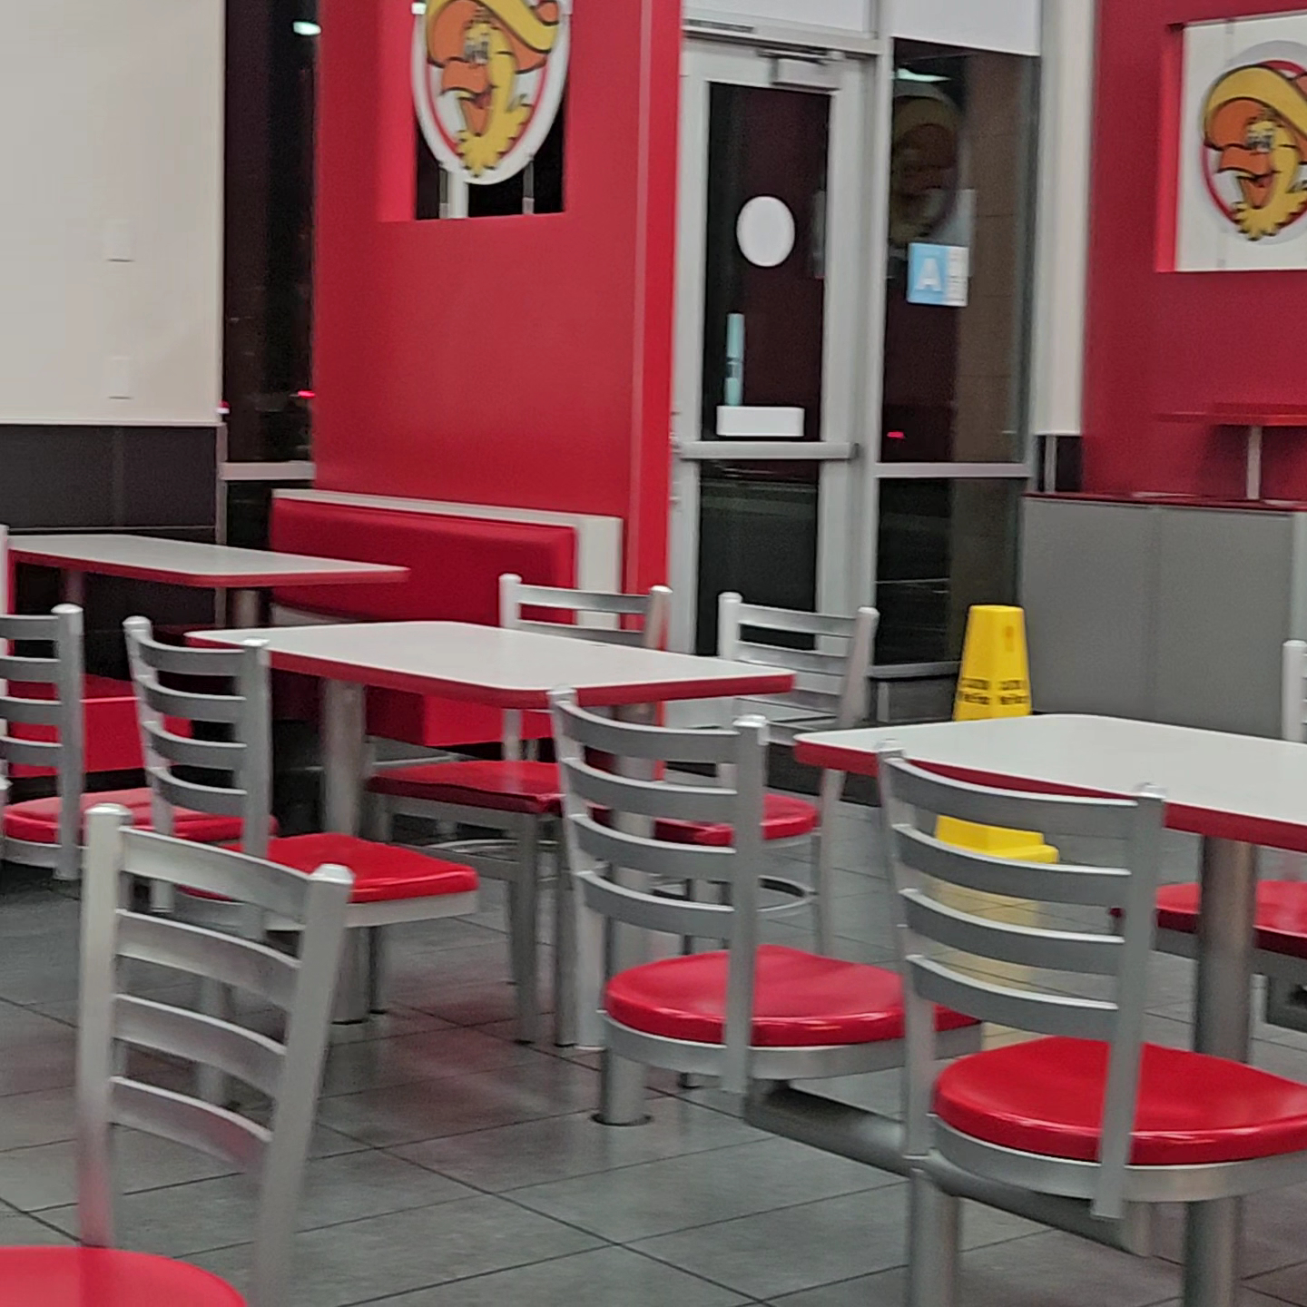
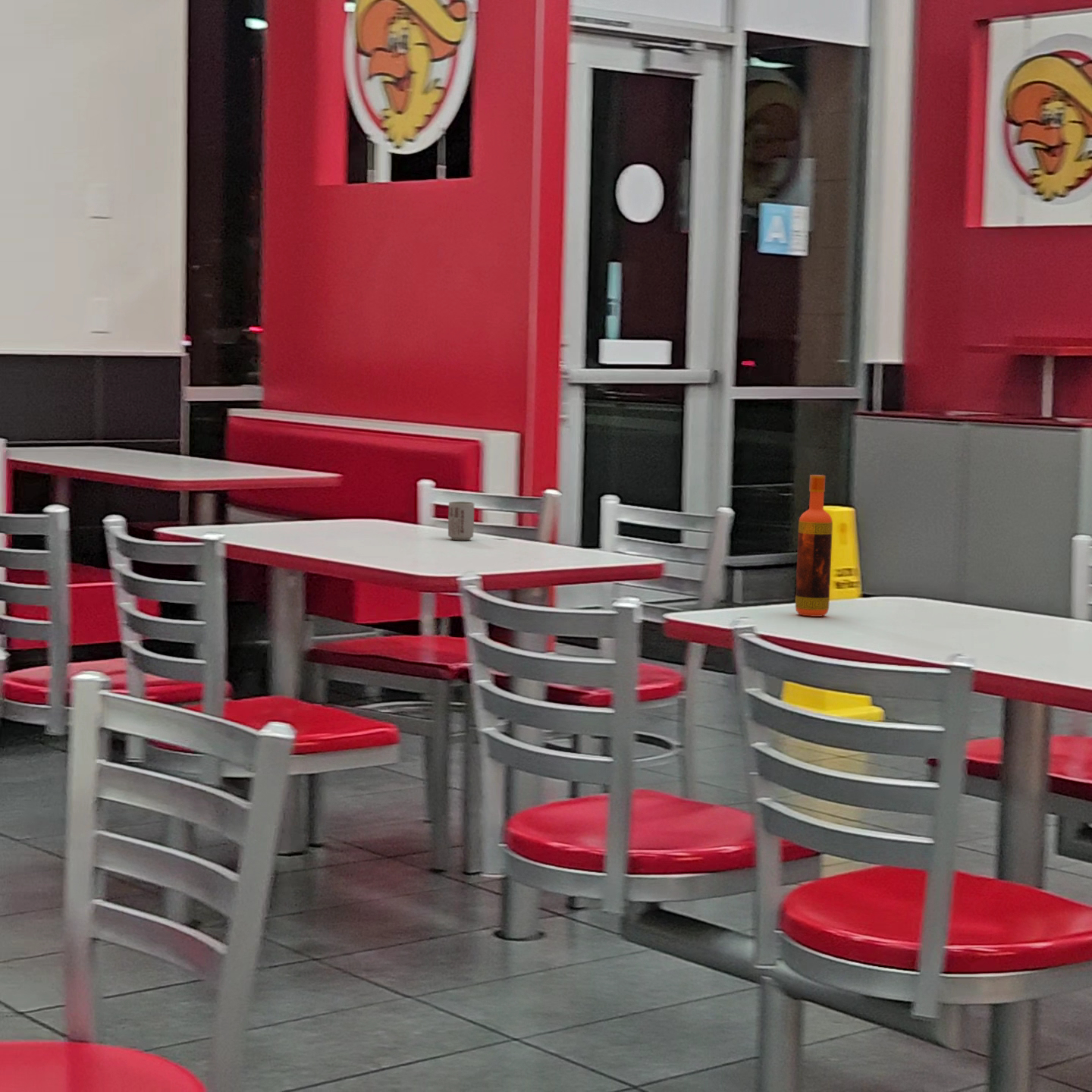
+ hot sauce (814, 544)
+ cup (461, 520)
